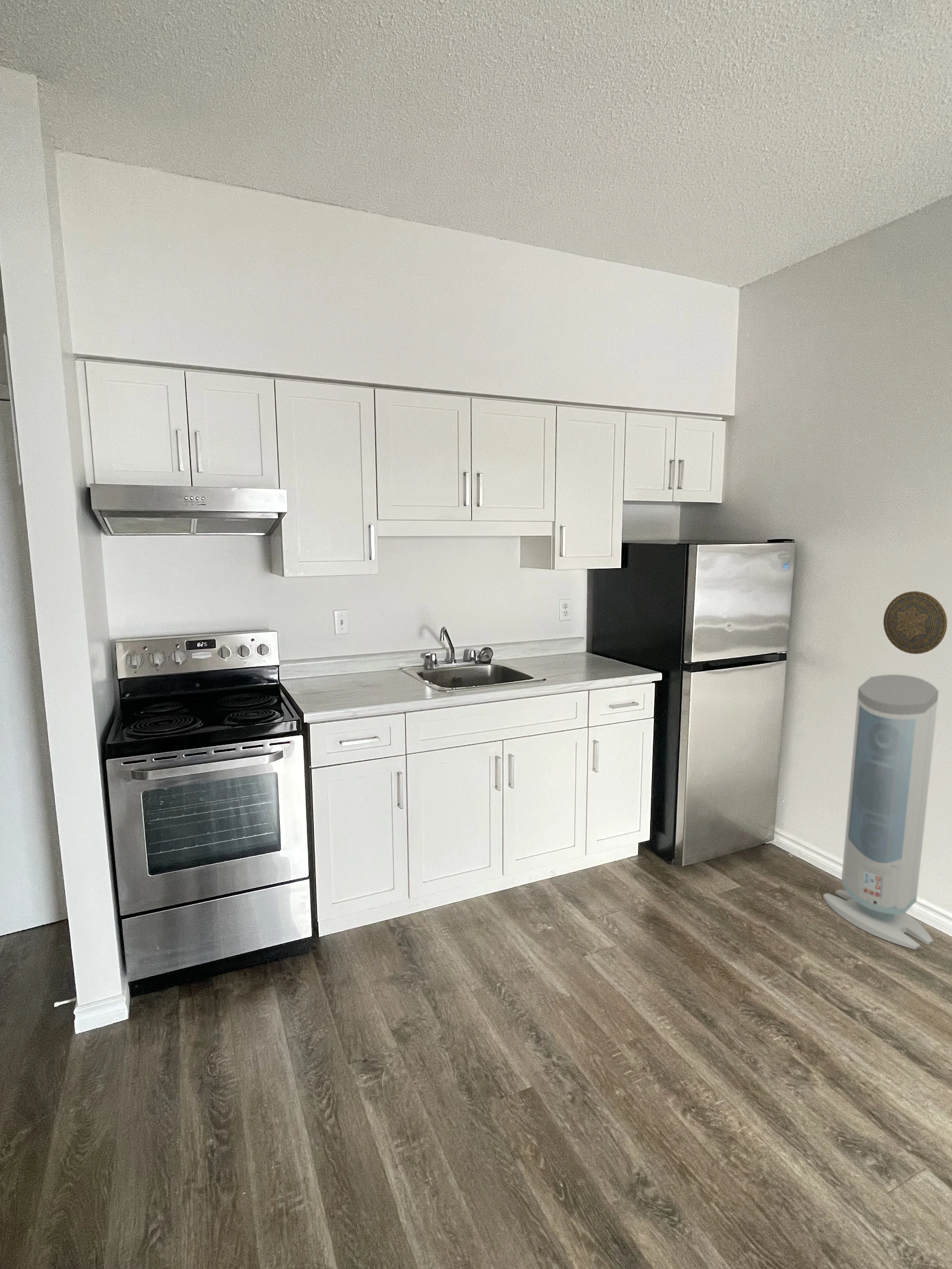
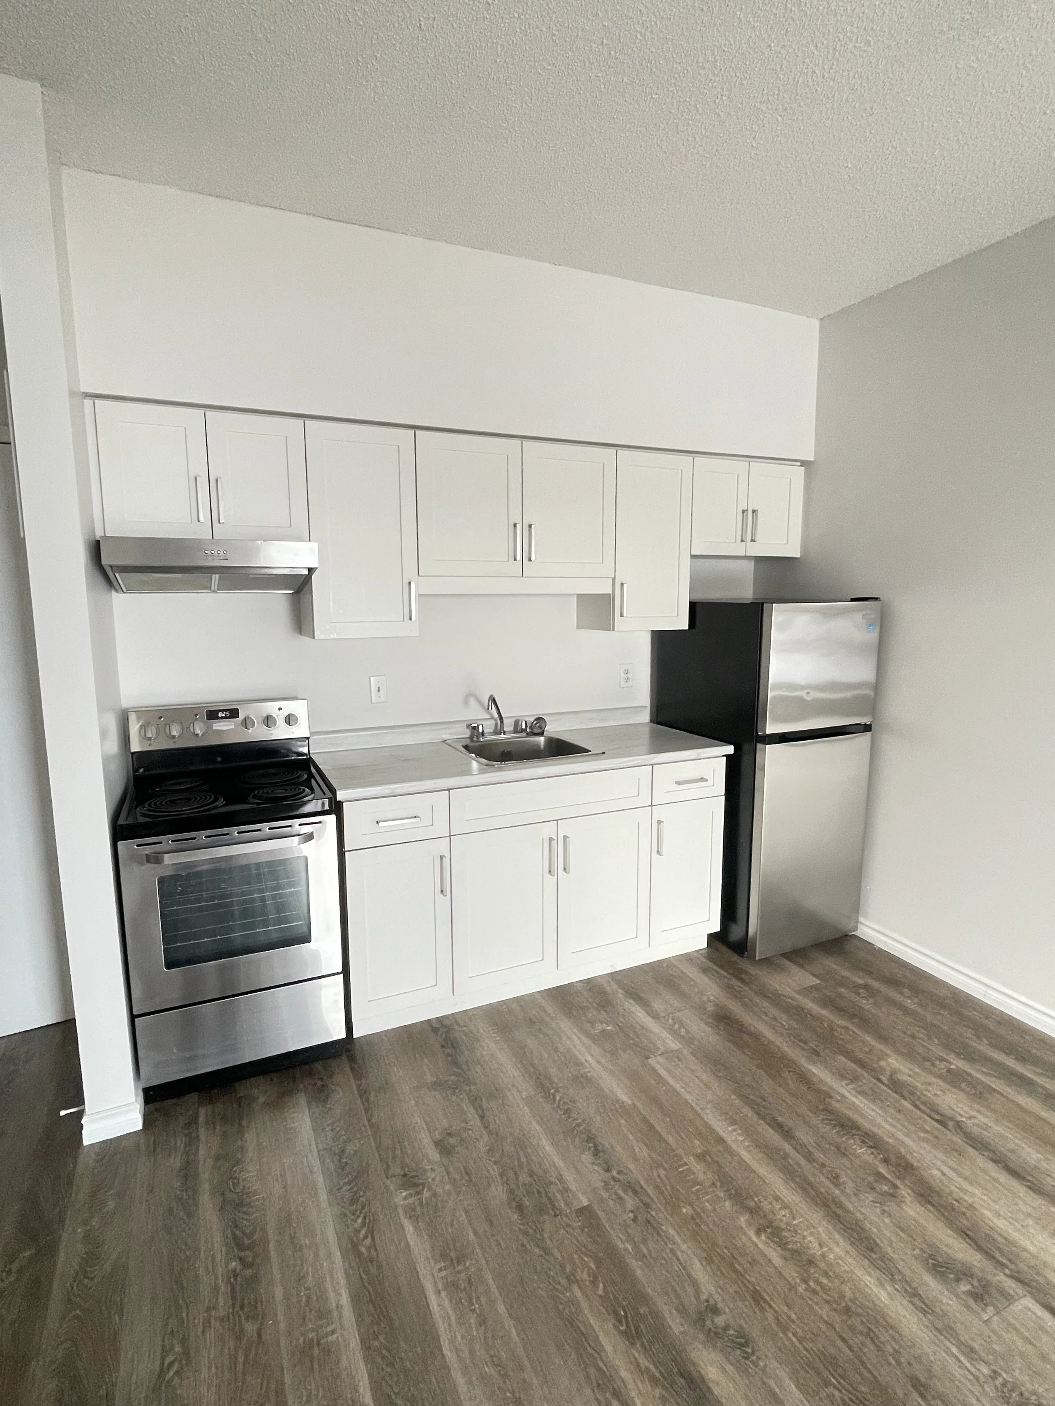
- decorative plate (912, 623)
- air purifier (887, 801)
